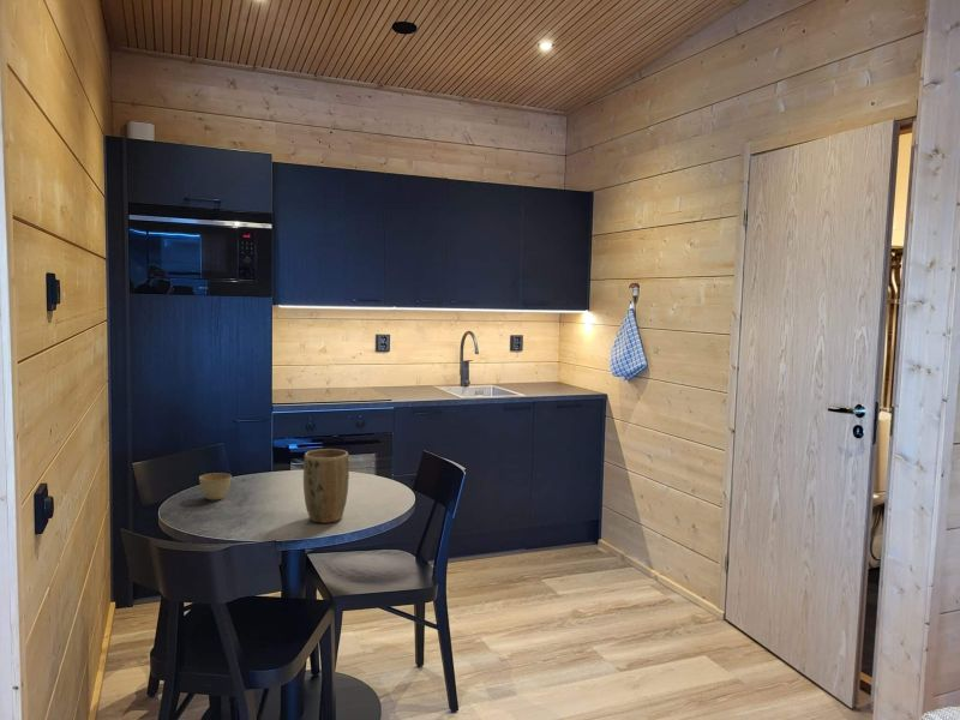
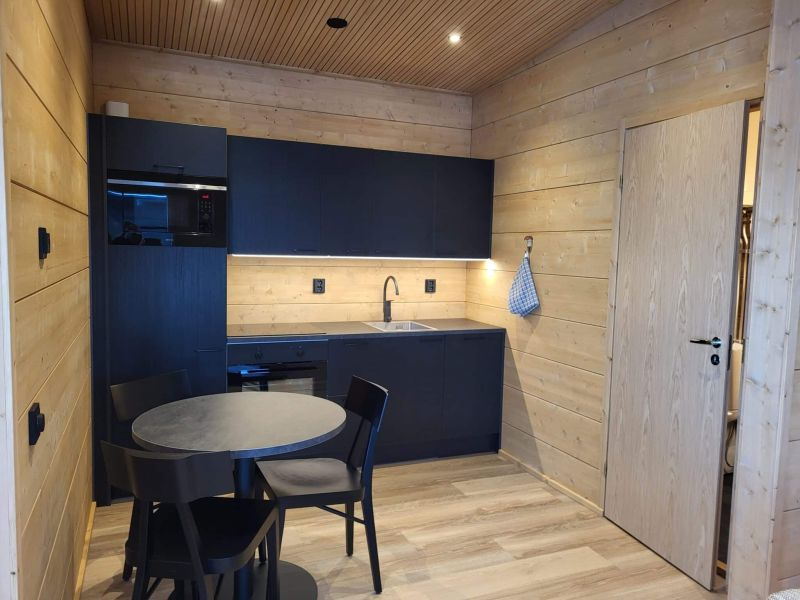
- flower pot (215, 487)
- plant pot (325, 485)
